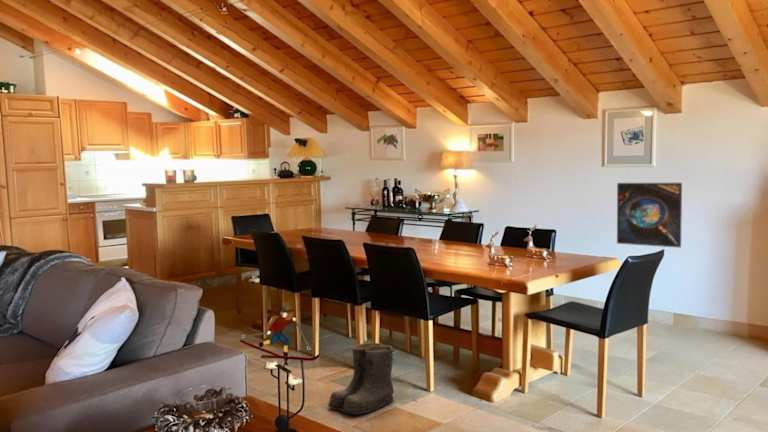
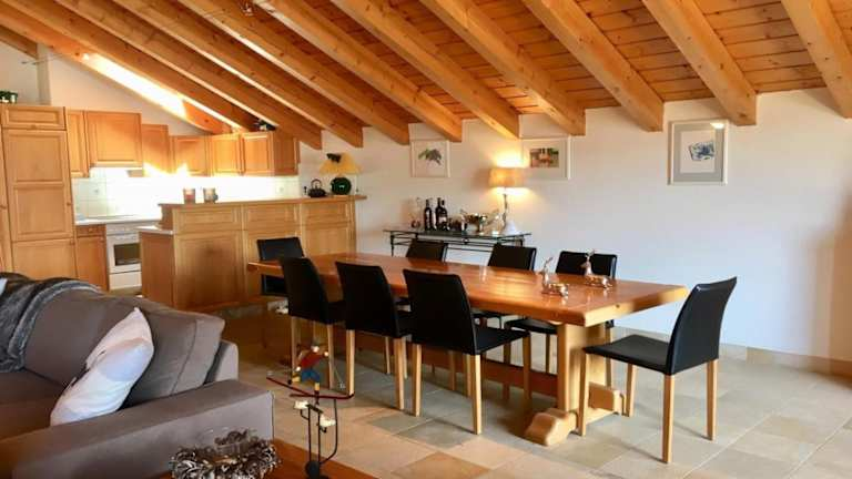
- boots (361, 376)
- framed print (648, 214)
